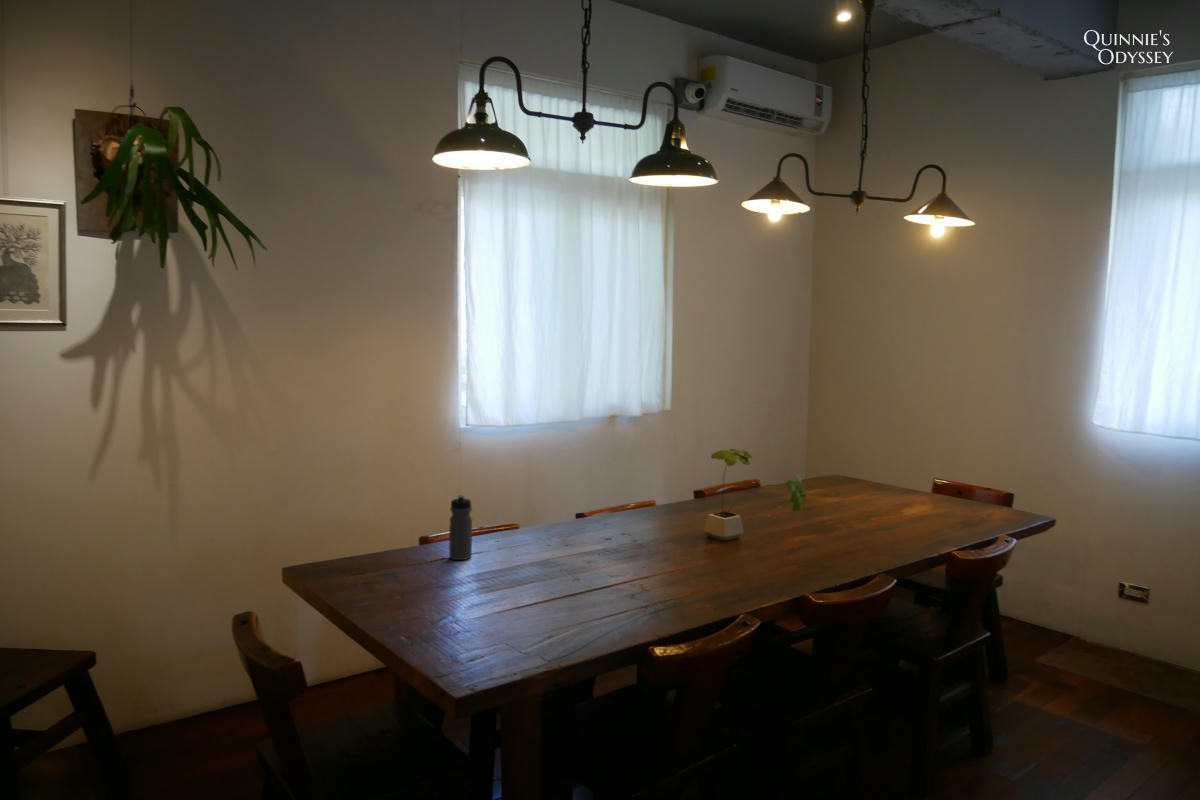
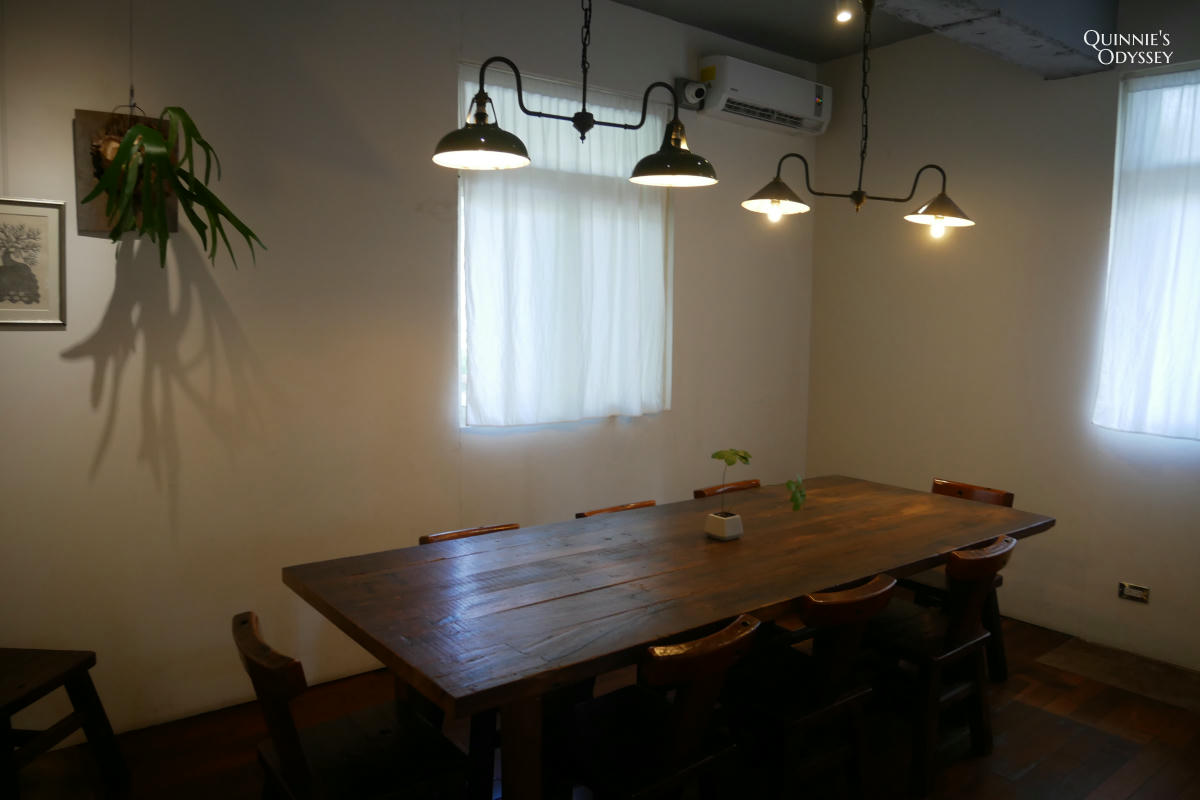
- water bottle (460, 526)
